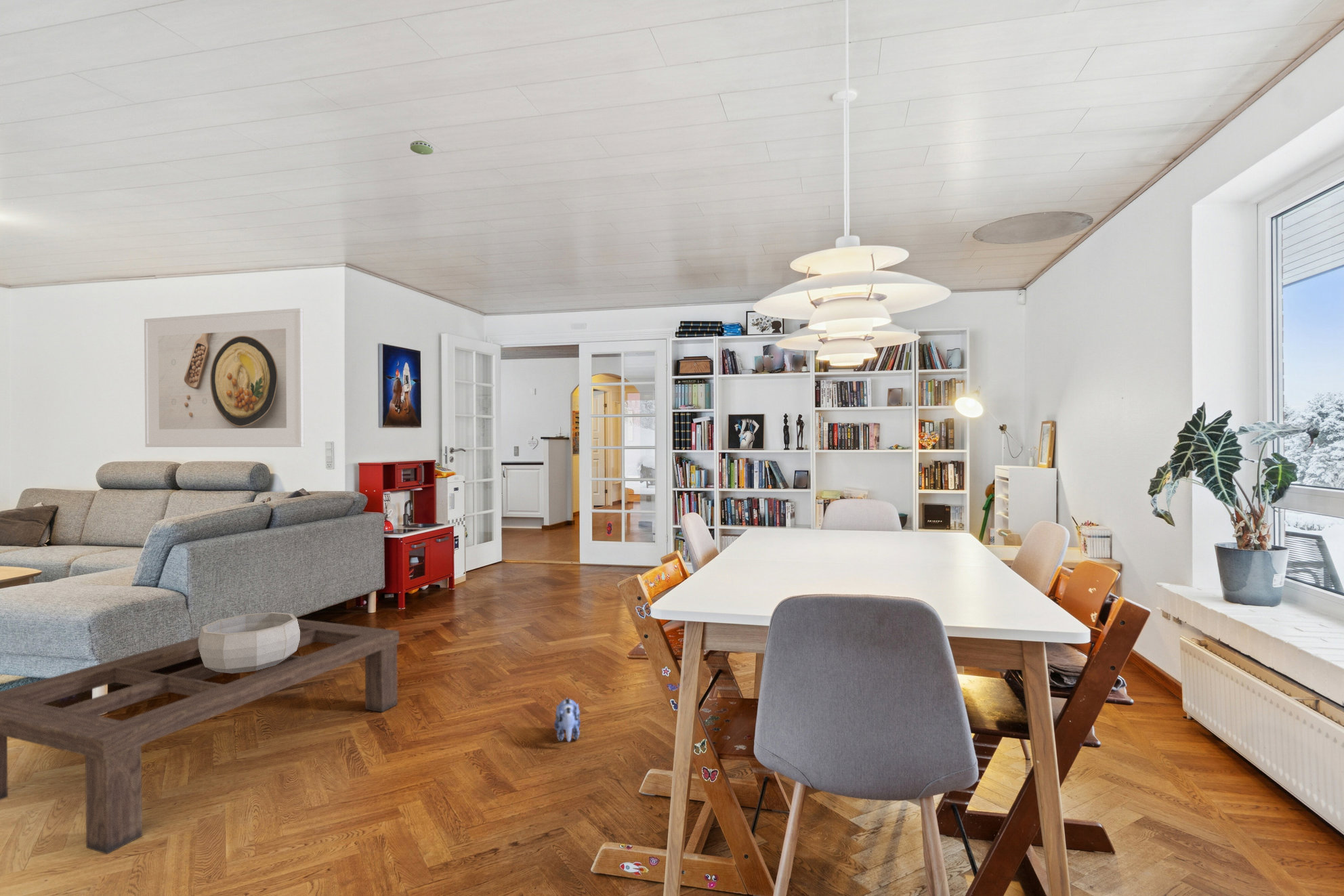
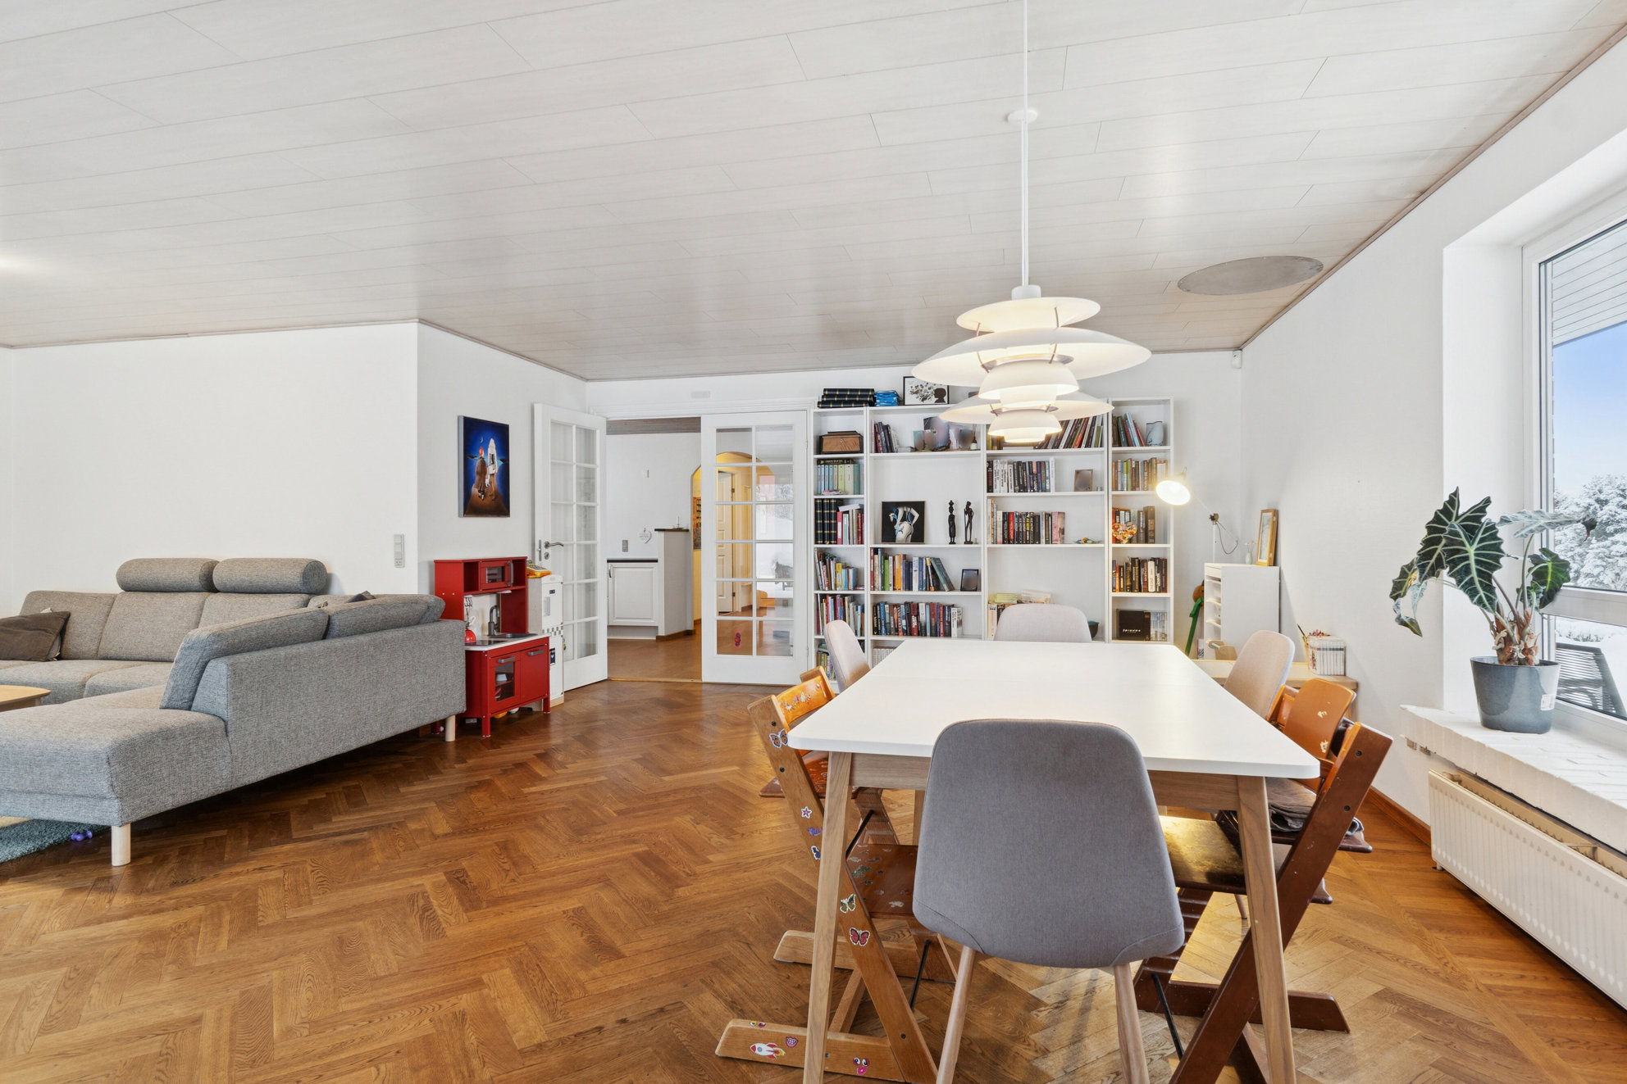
- smoke detector (421, 147)
- coffee table (211, 704)
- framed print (221, 380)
- decorative bowl (250, 642)
- plush toy (568, 719)
